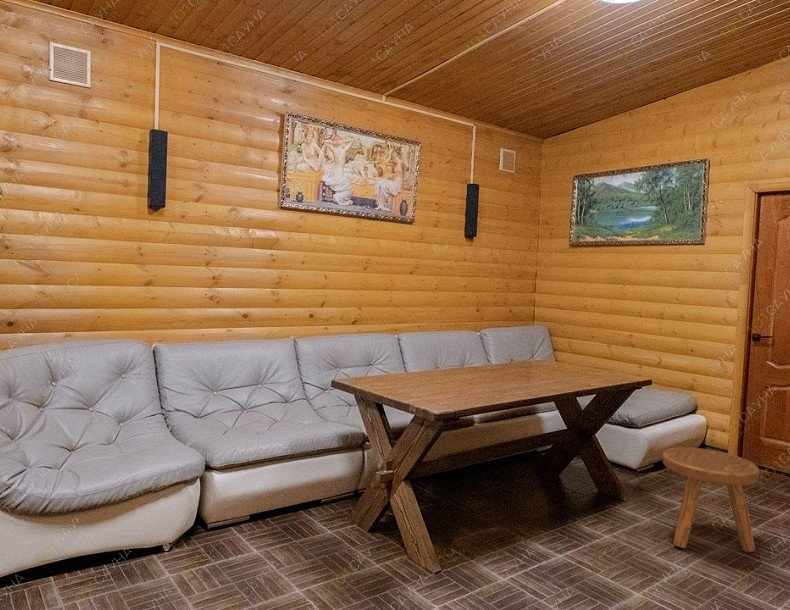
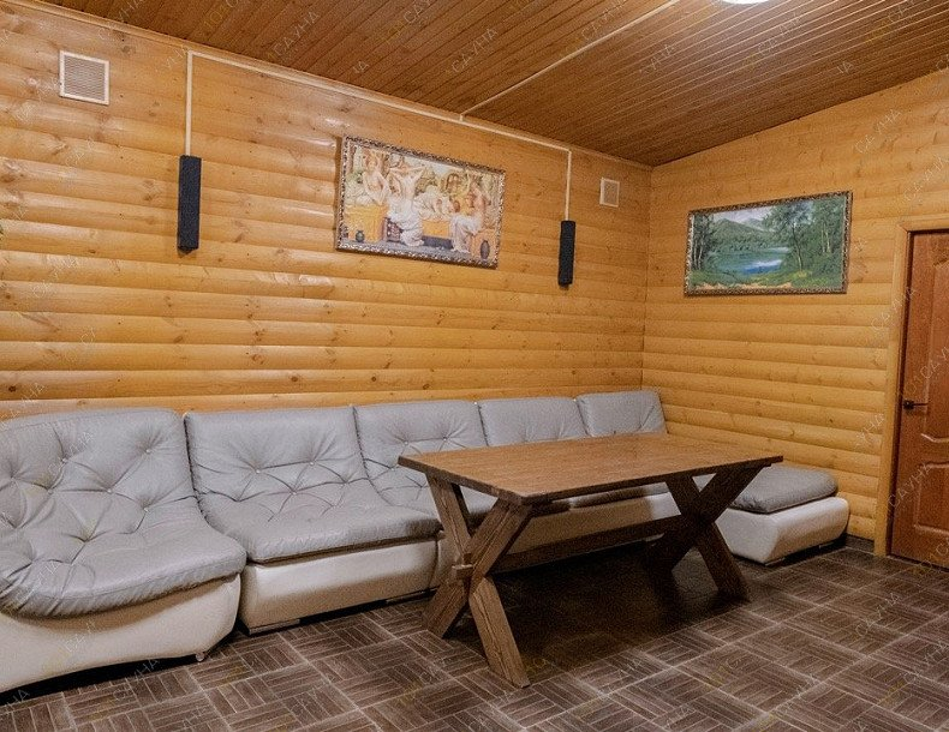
- stool (698, 498)
